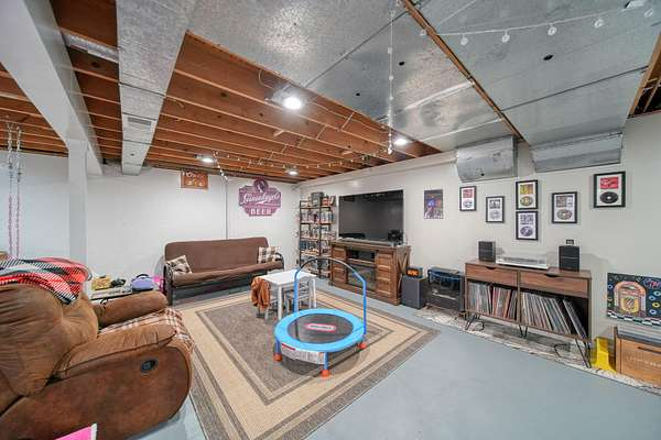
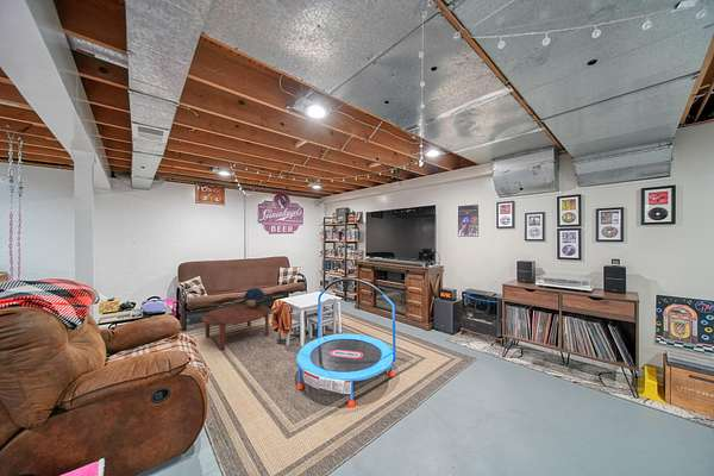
+ decorative globe (253, 296)
+ coffee table (237, 324)
